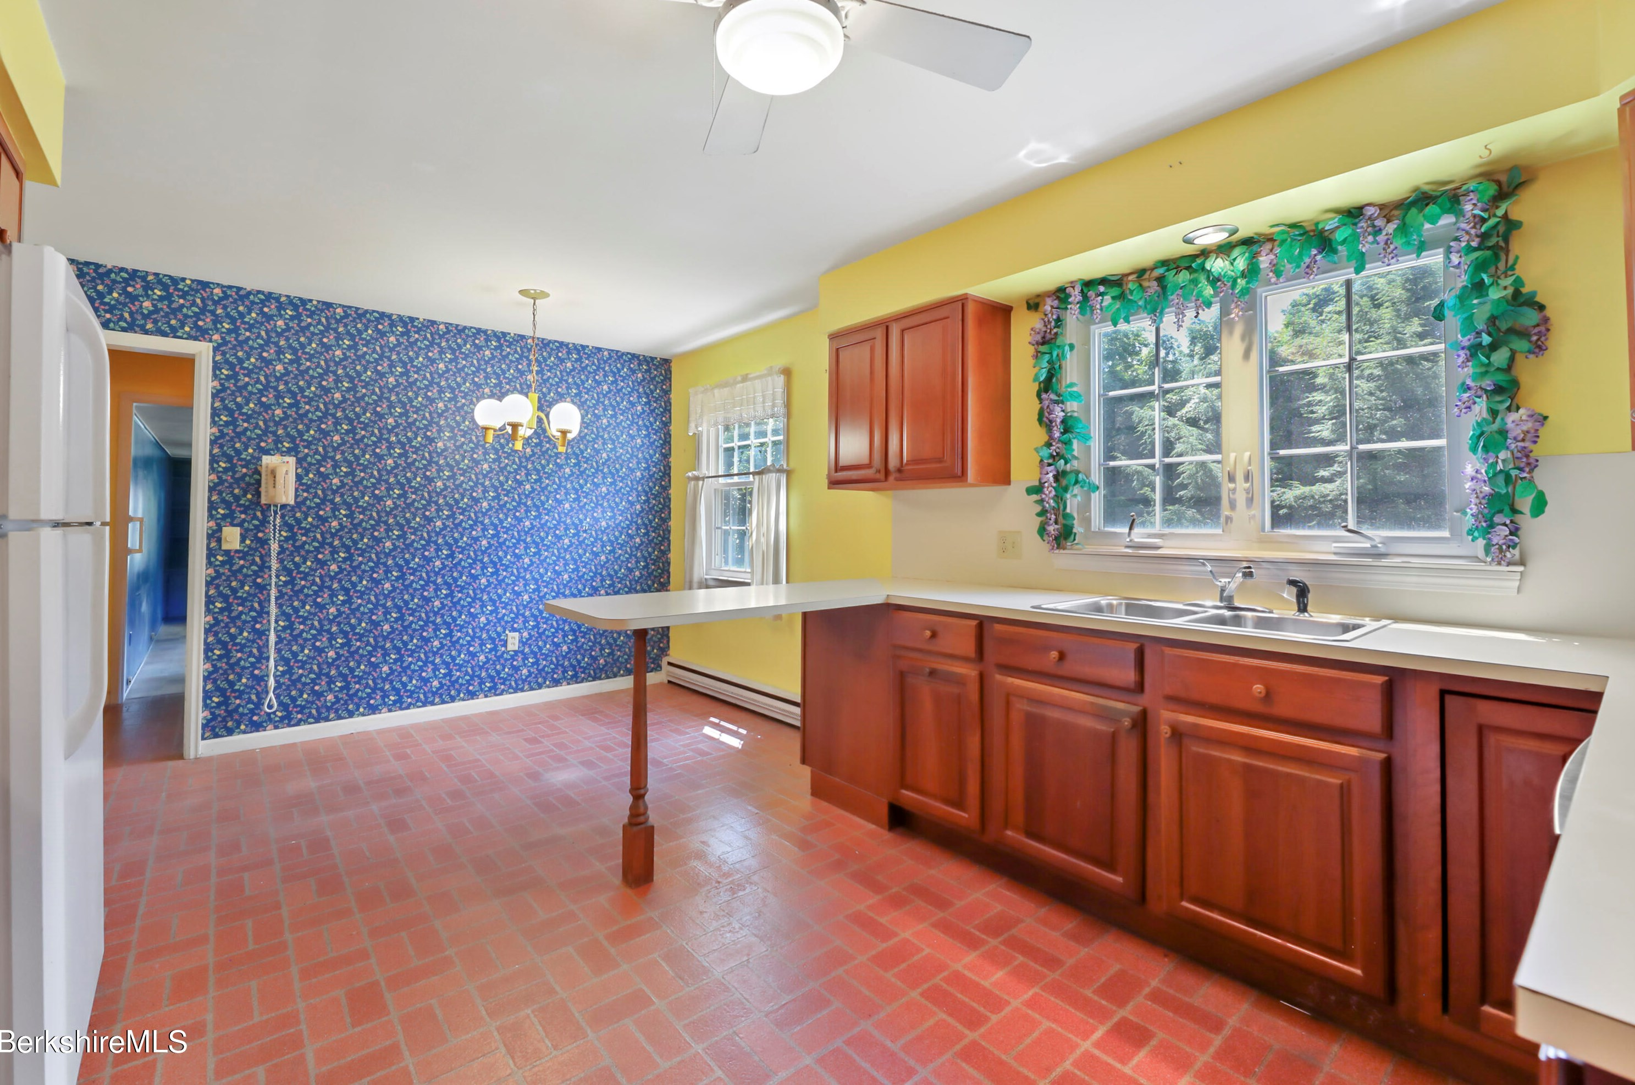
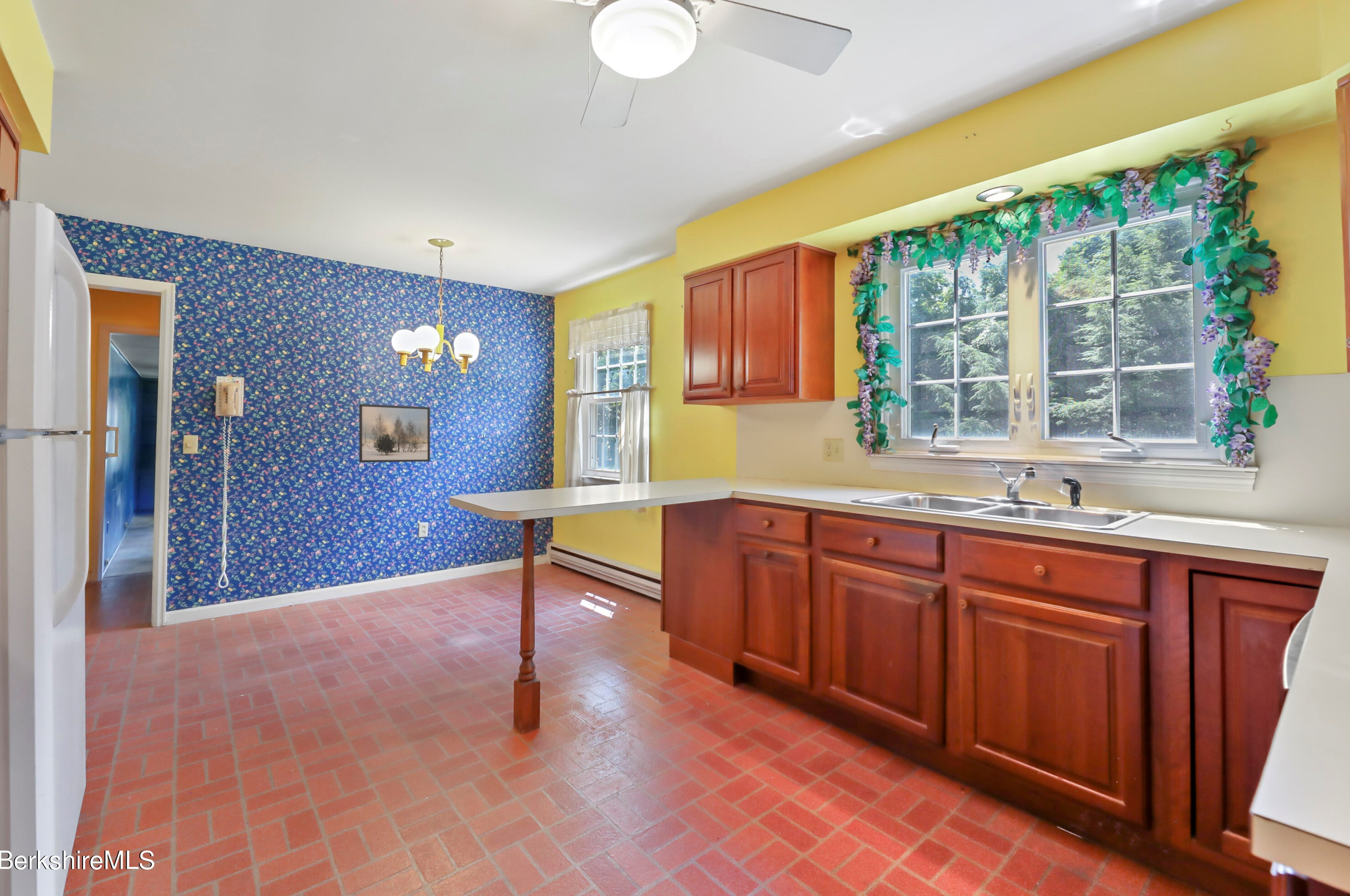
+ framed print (396, 433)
